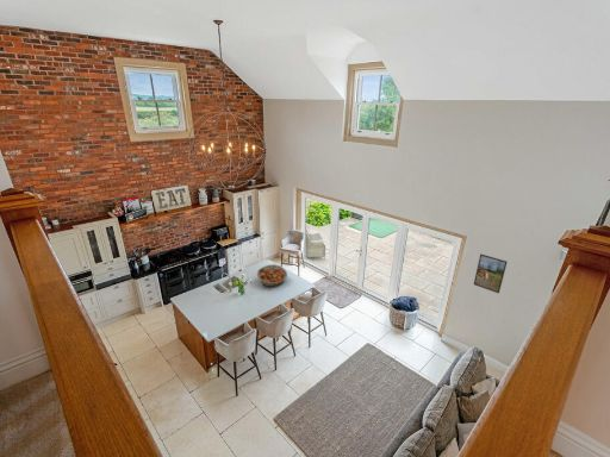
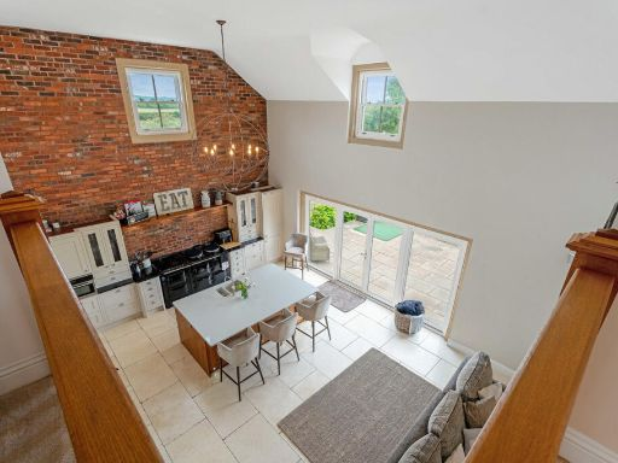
- fruit basket (272, 275)
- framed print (490, 273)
